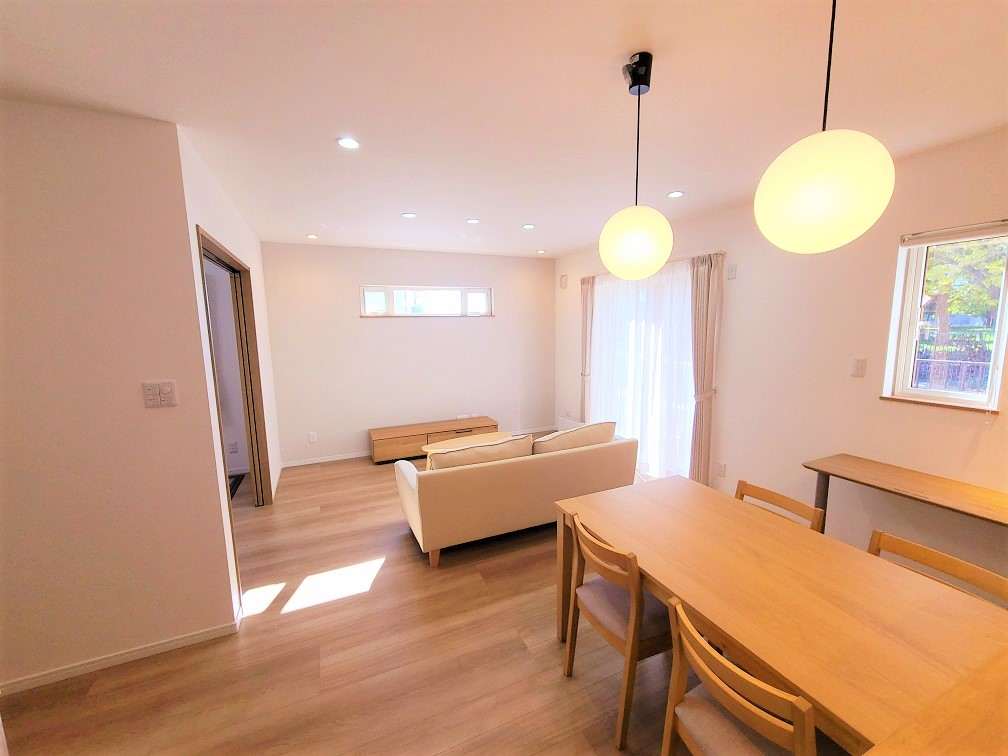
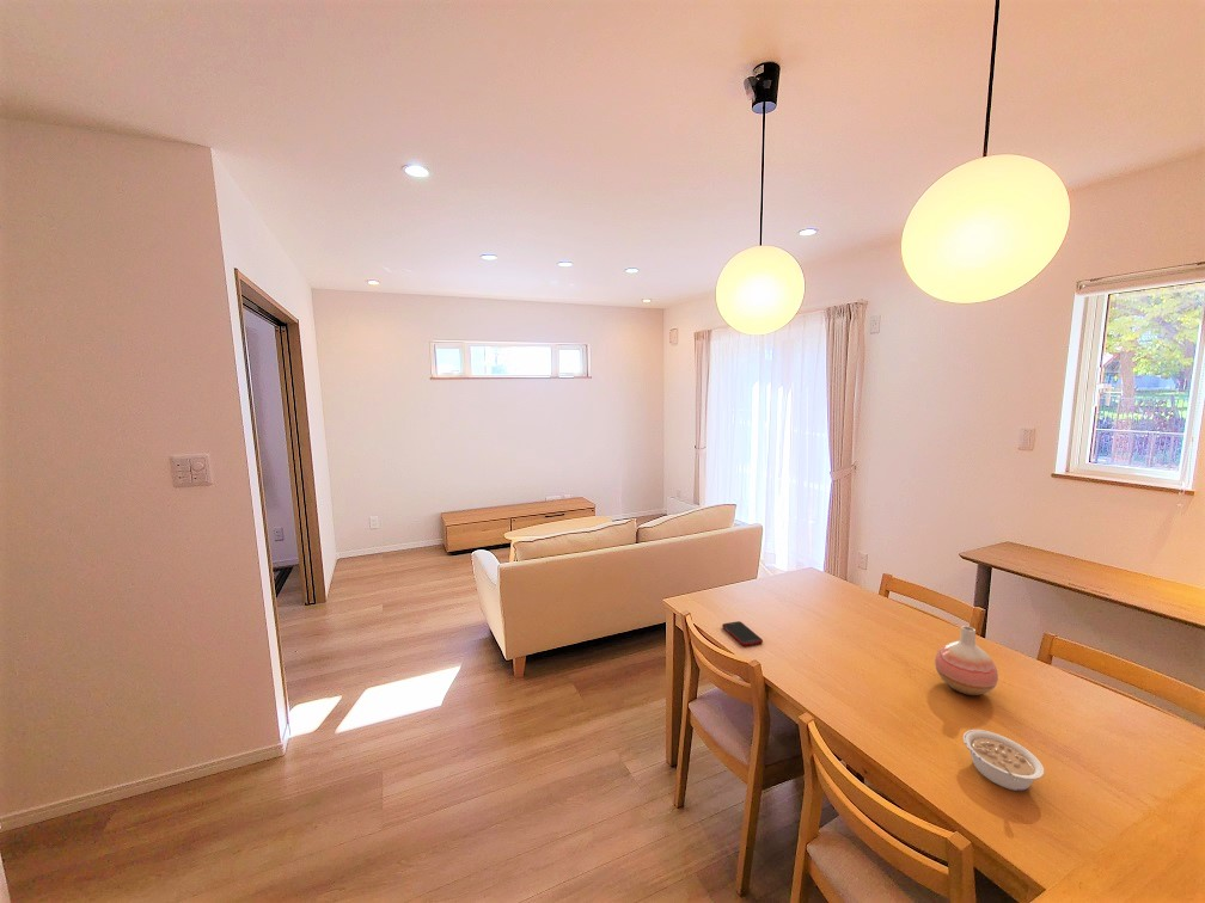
+ cell phone (741, 633)
+ legume (1003, 762)
+ vase (966, 658)
